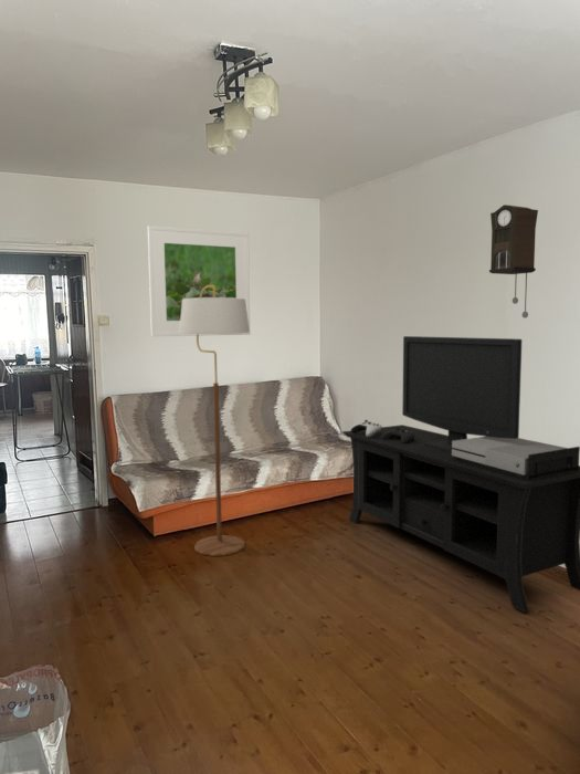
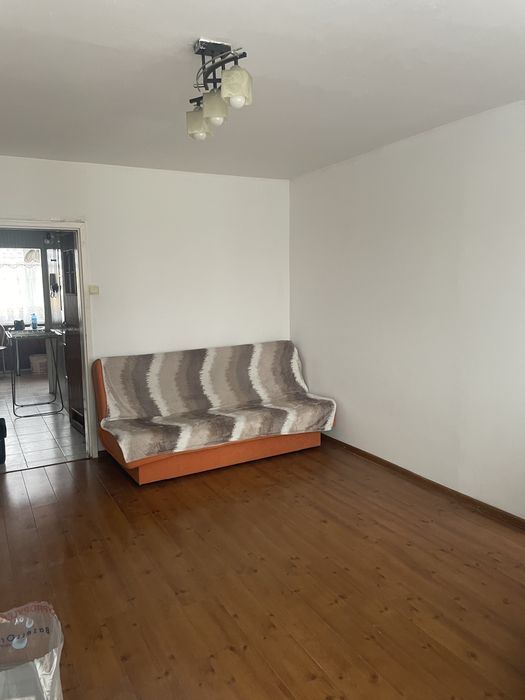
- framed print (201, 283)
- pendulum clock (512, 262)
- media console (449, 446)
- floor lamp (214, 418)
